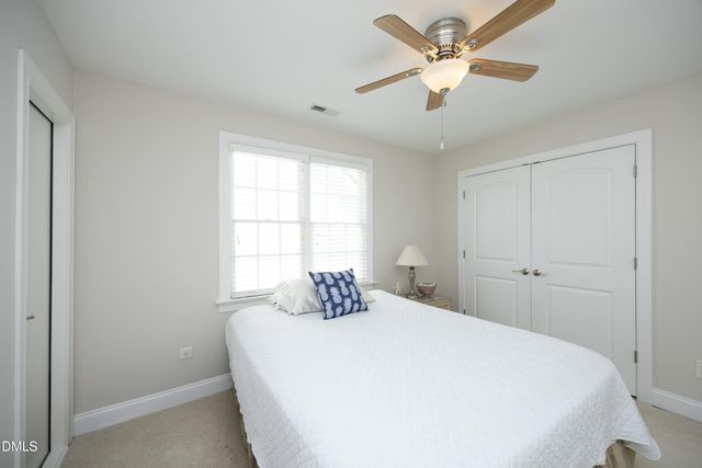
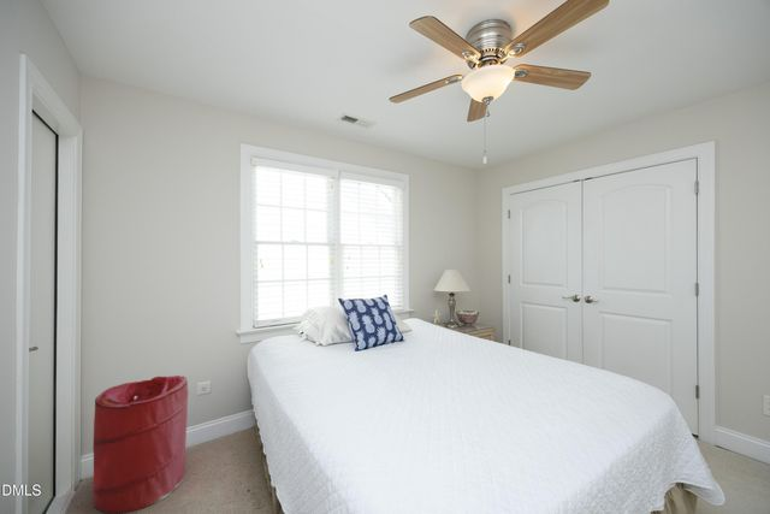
+ laundry hamper (143, 433)
